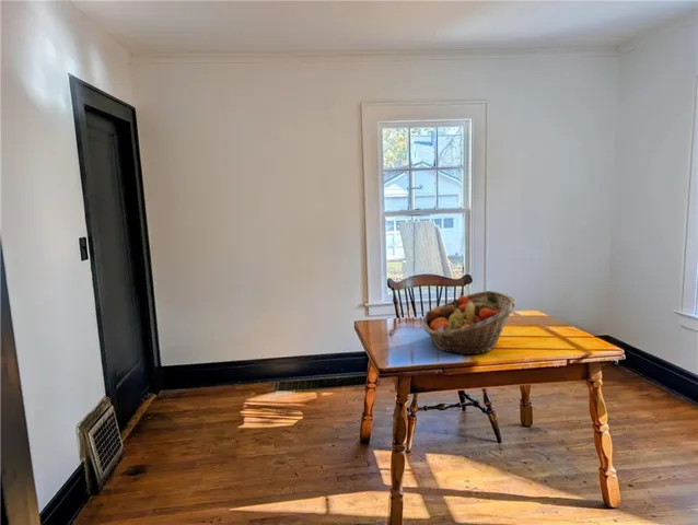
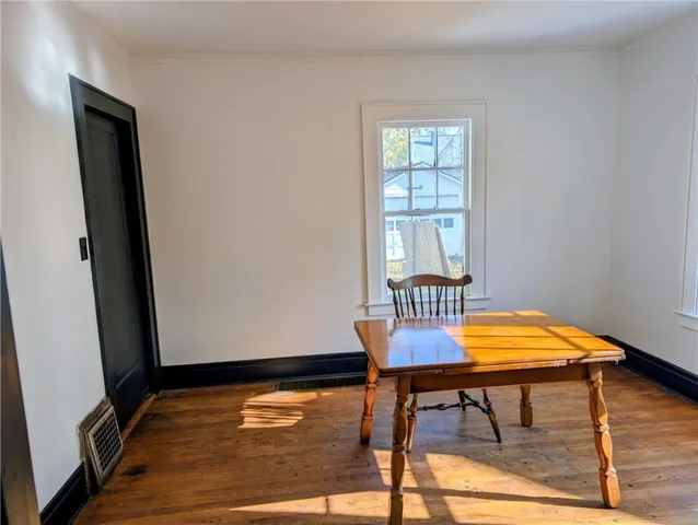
- fruit basket (467, 319)
